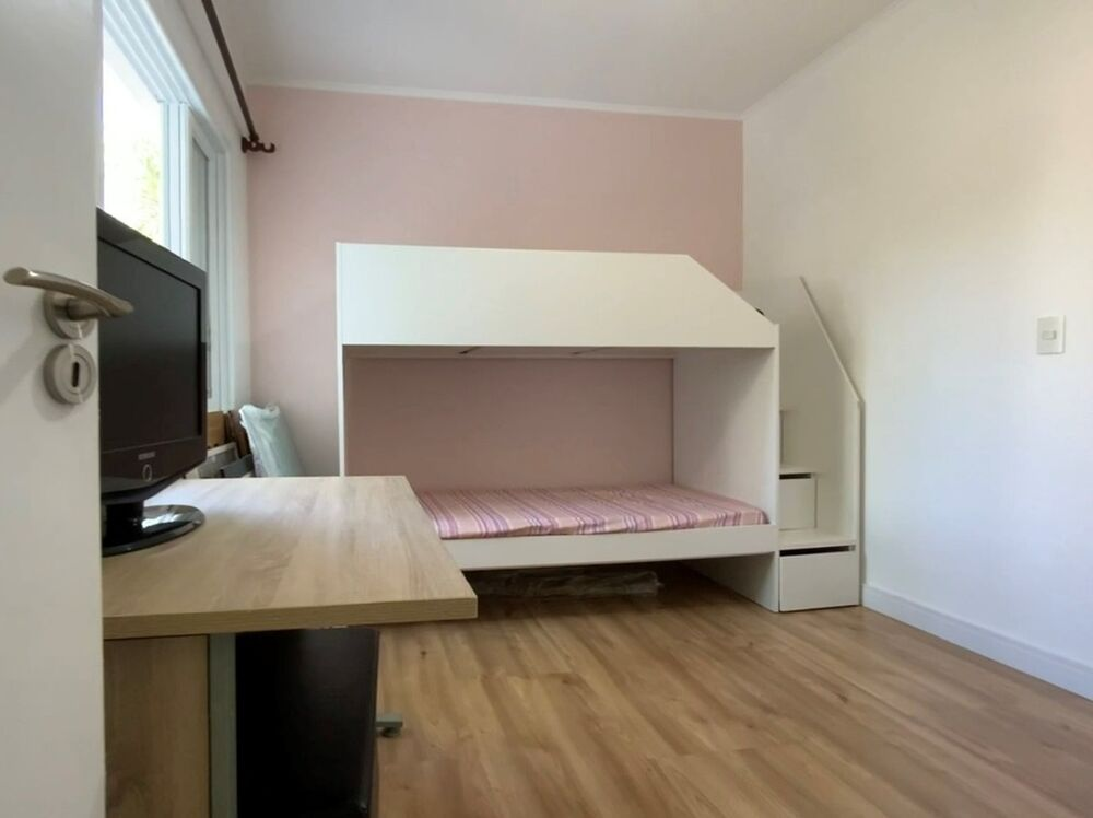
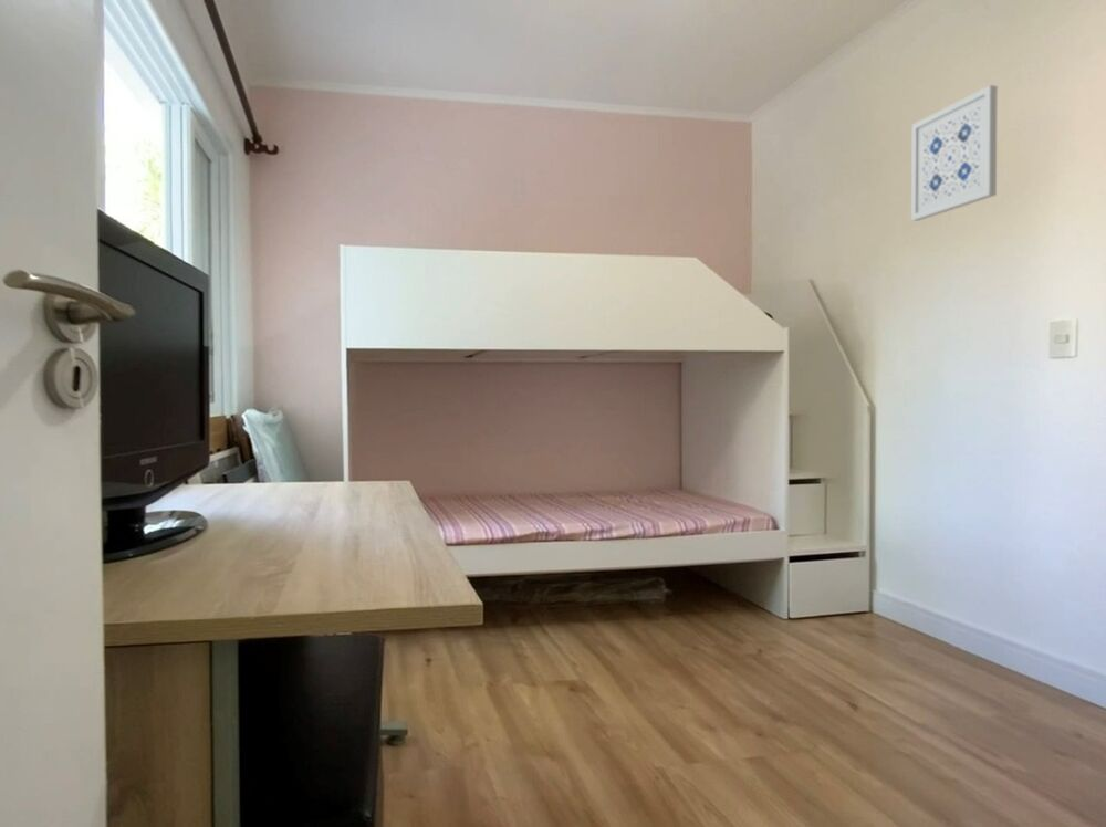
+ wall art (951, 157)
